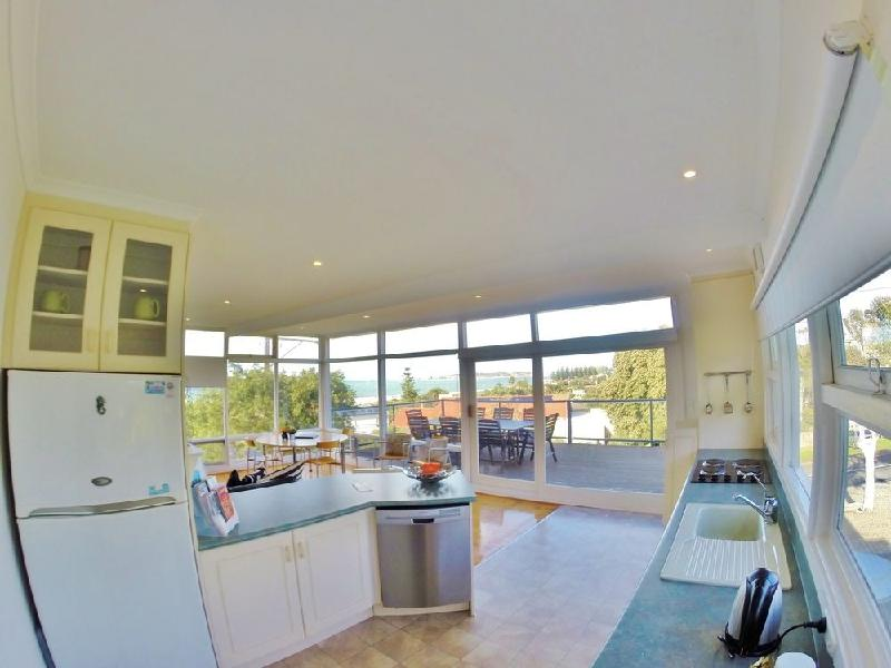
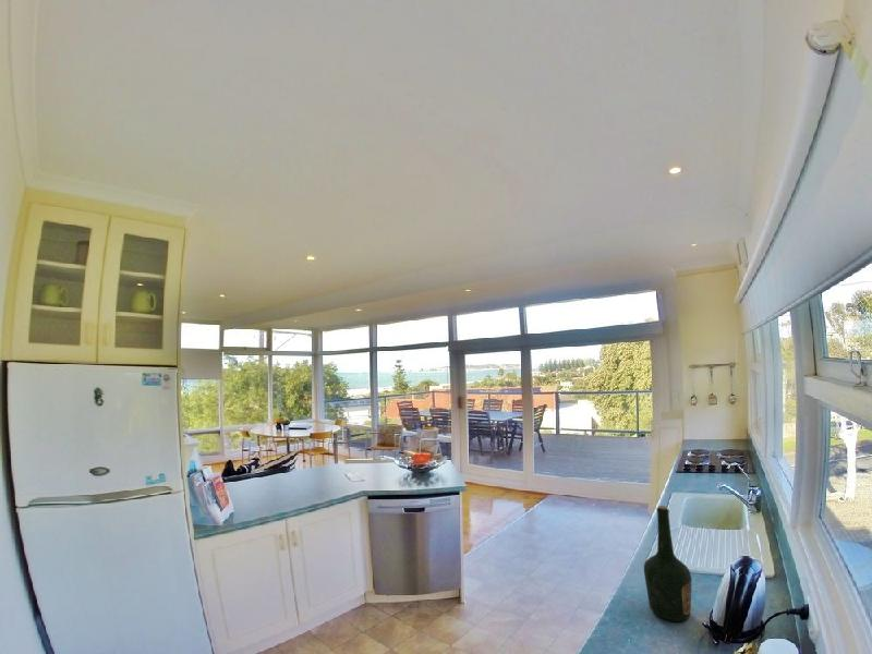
+ bottle (666, 558)
